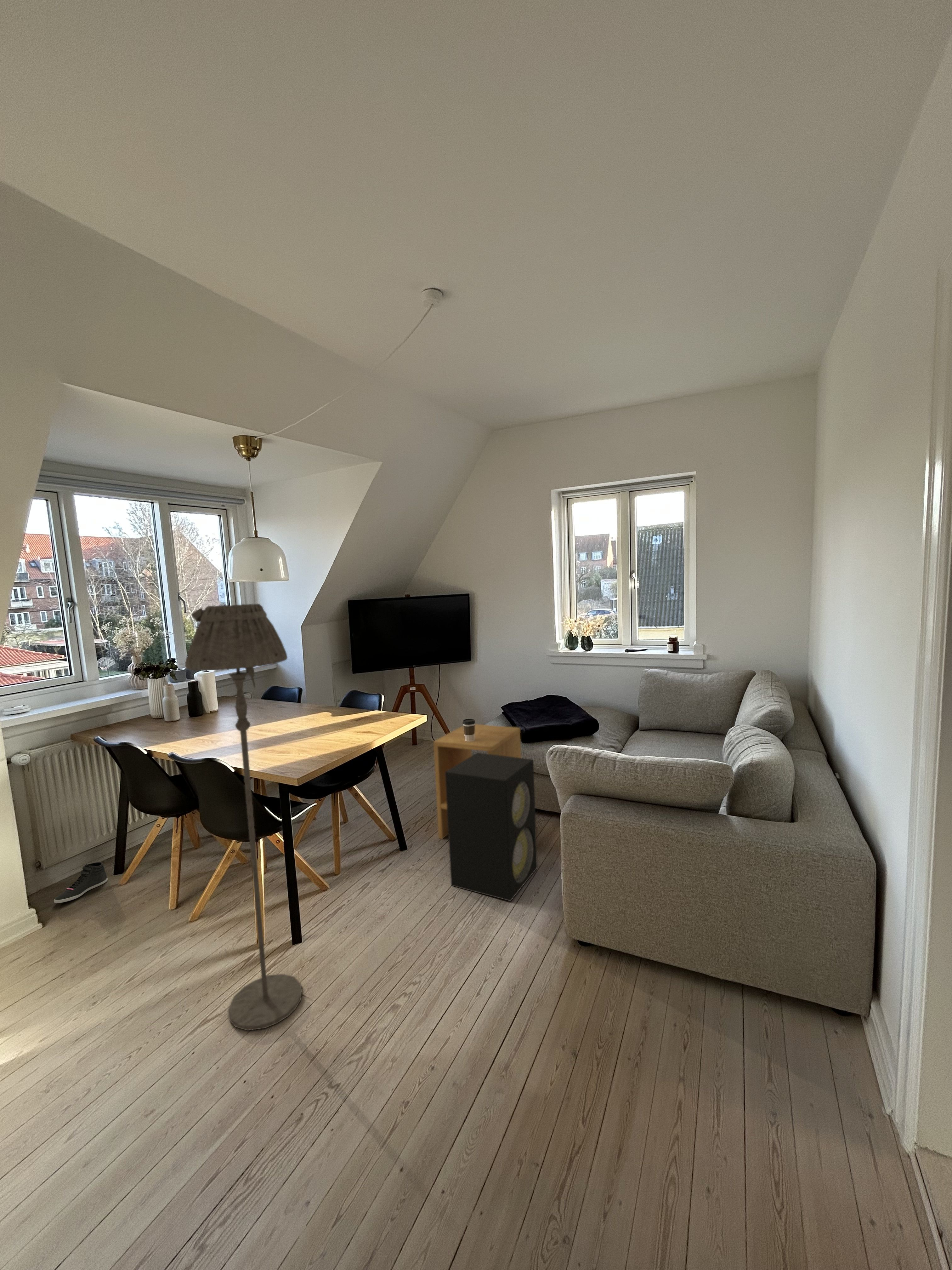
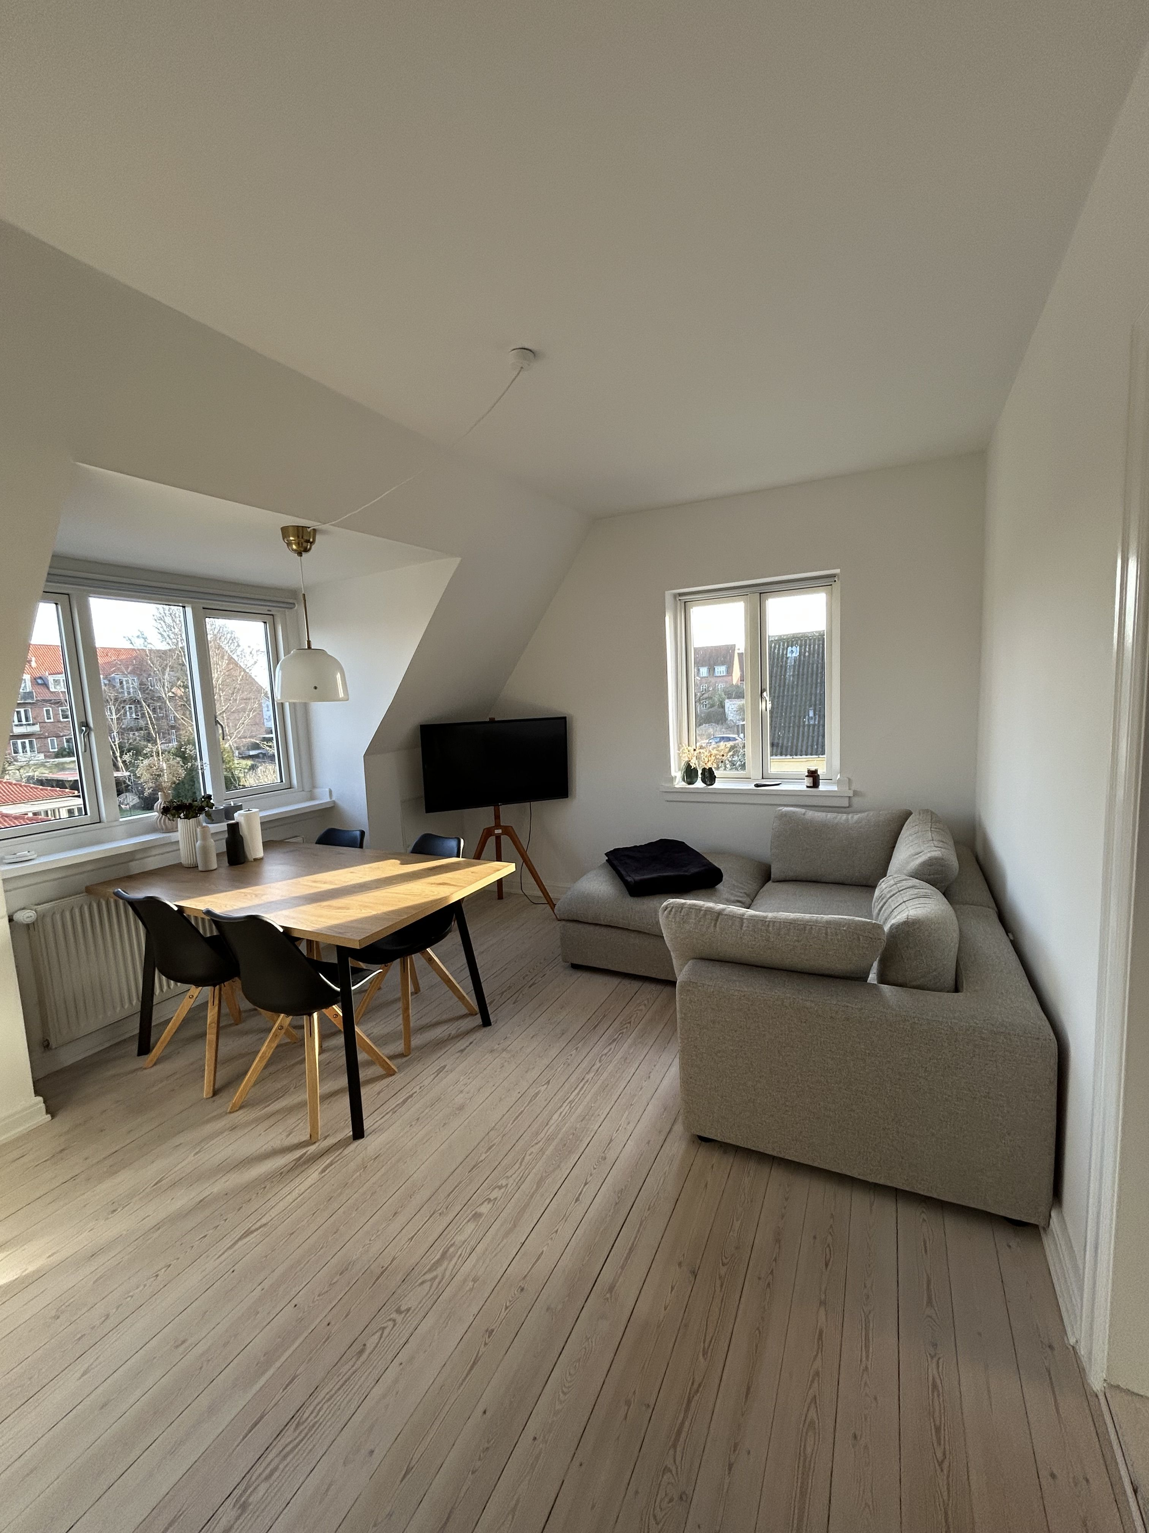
- coffee cup (469, 730)
- floor lamp (251, 810)
- side table (466, 759)
- sneaker (80, 880)
- speaker (495, 822)
